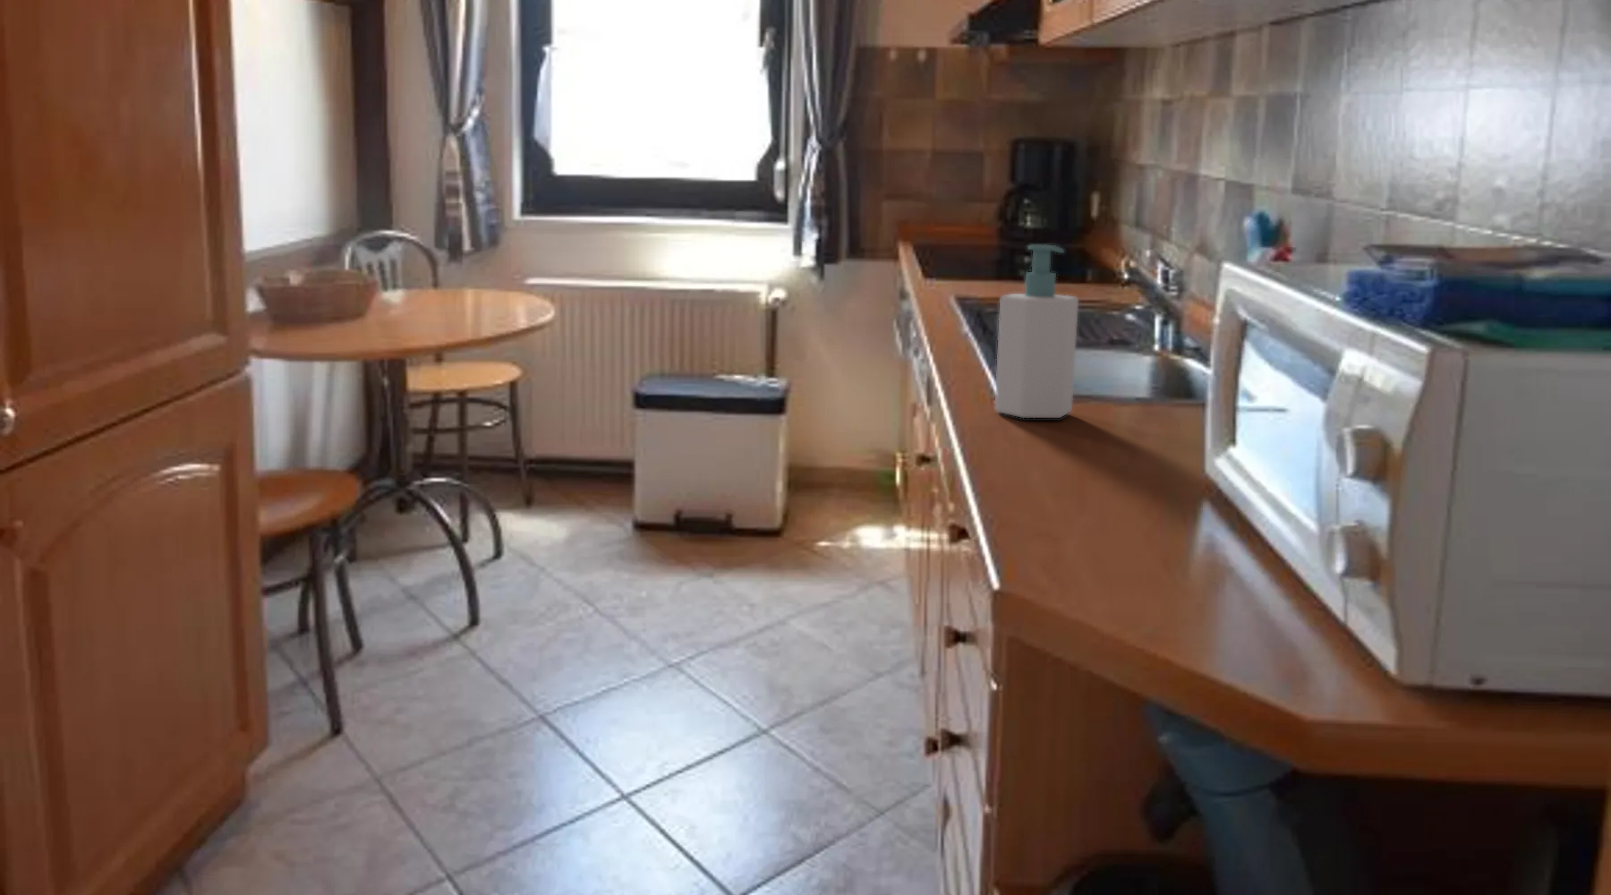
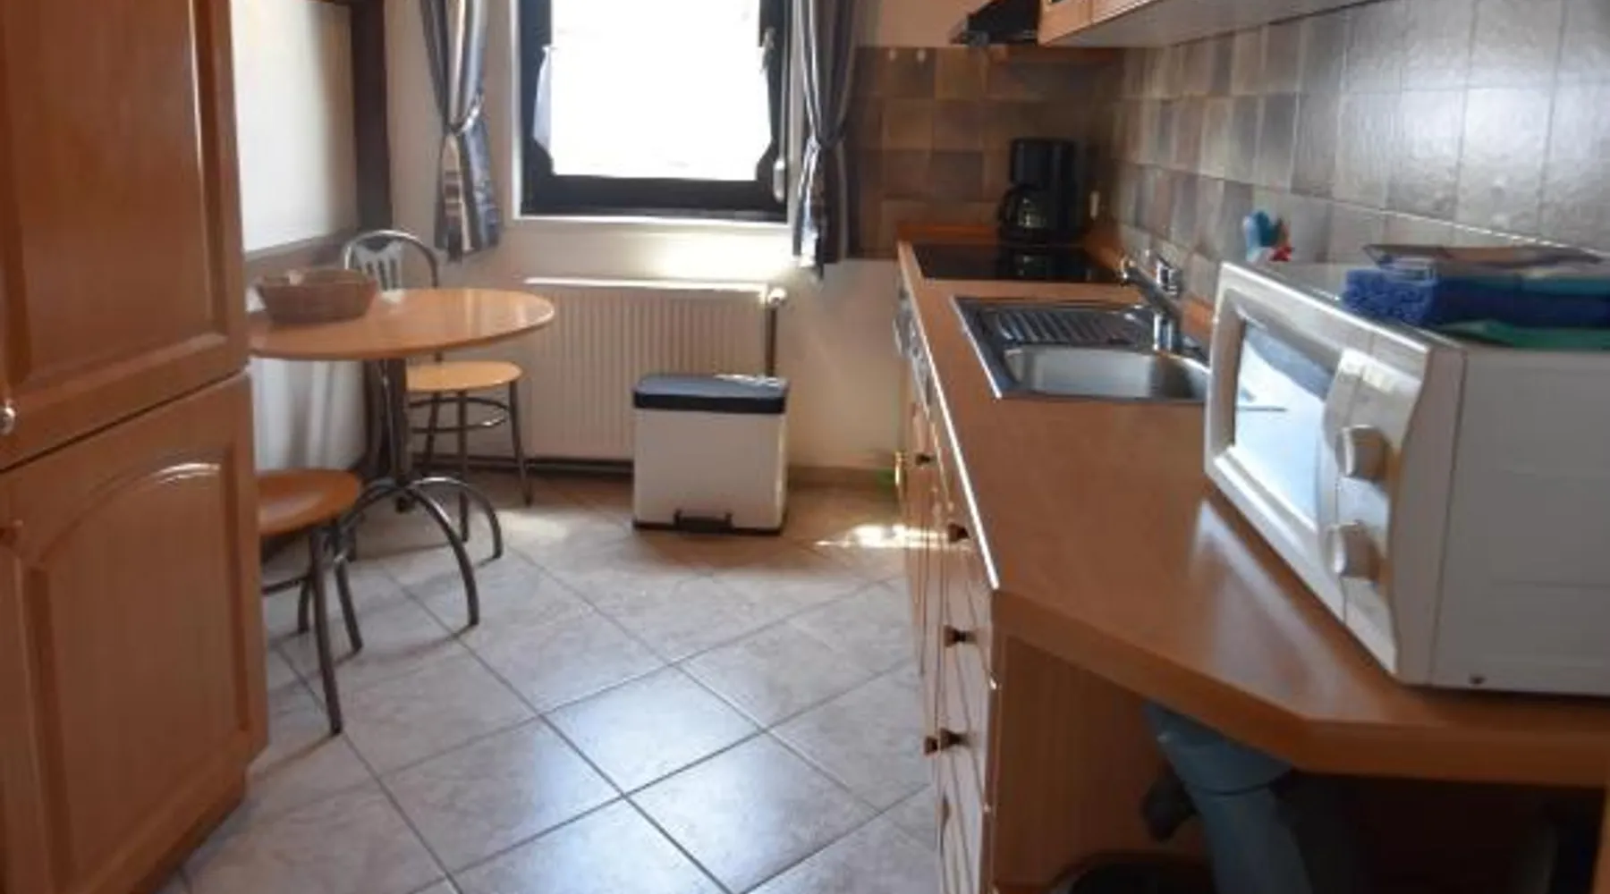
- soap bottle (1037, 330)
